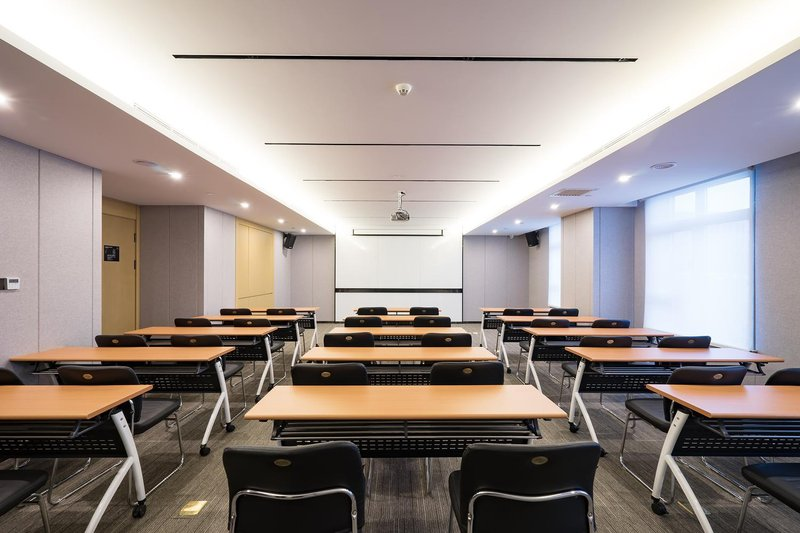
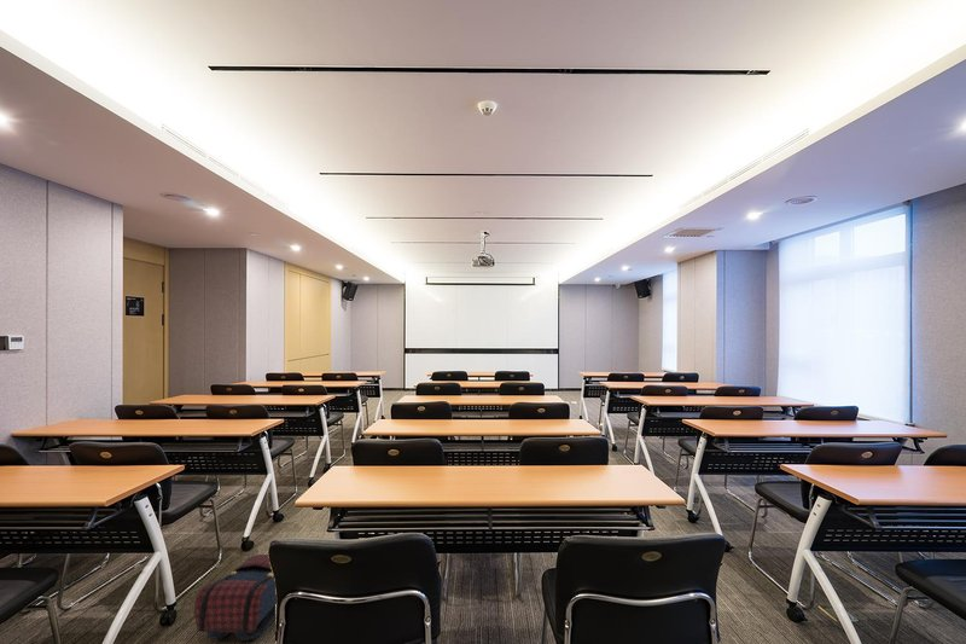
+ satchel (255, 593)
